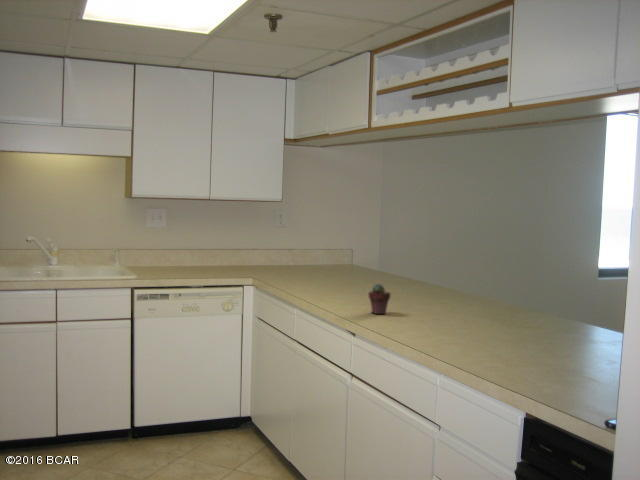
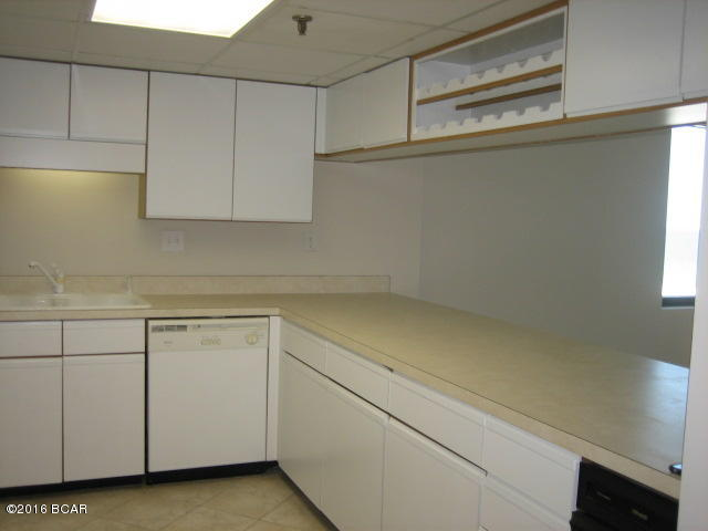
- potted succulent (379, 298)
